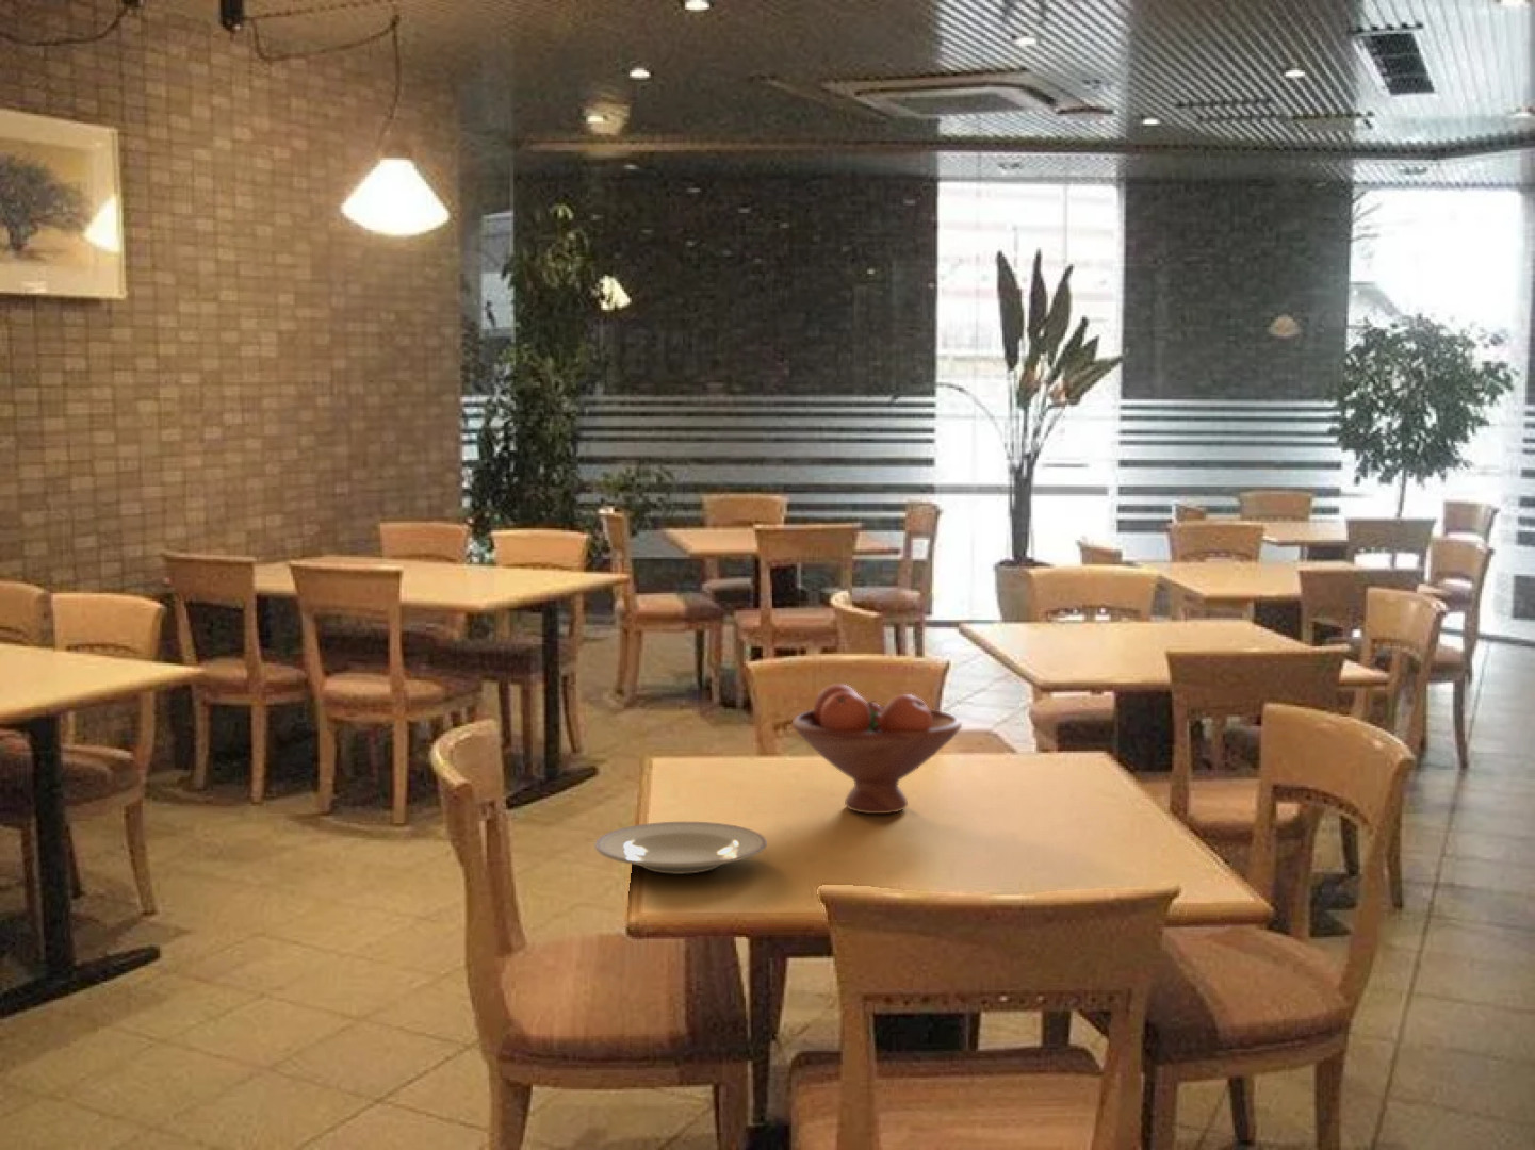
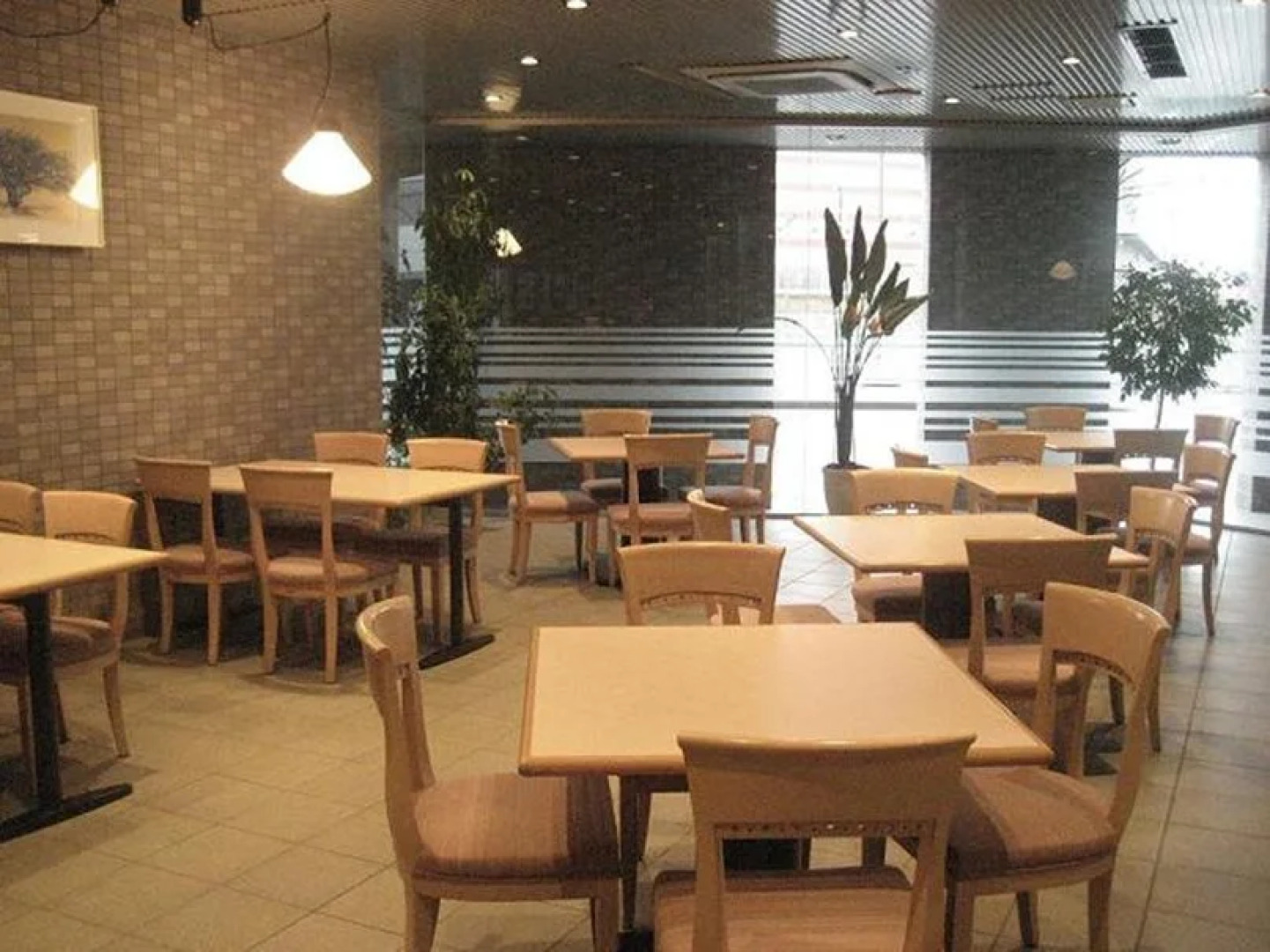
- fruit bowl (875, 747)
- plate (680, 852)
